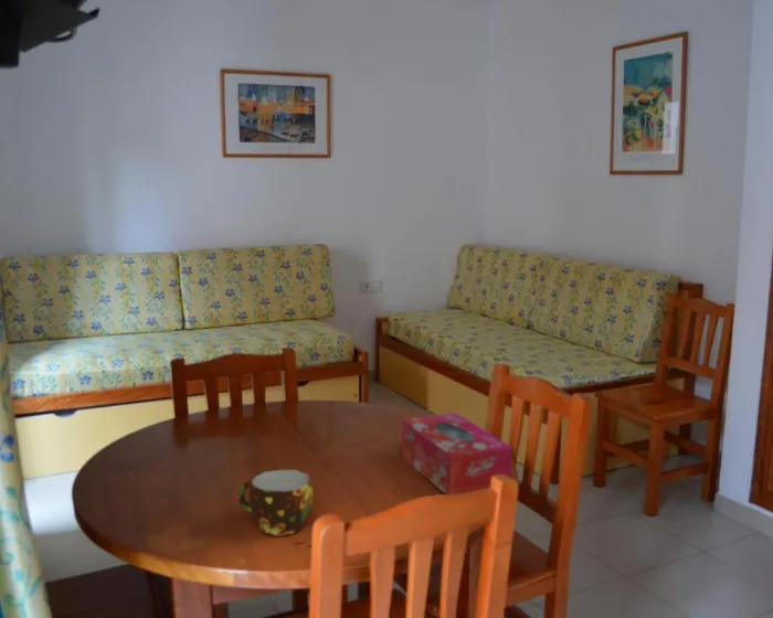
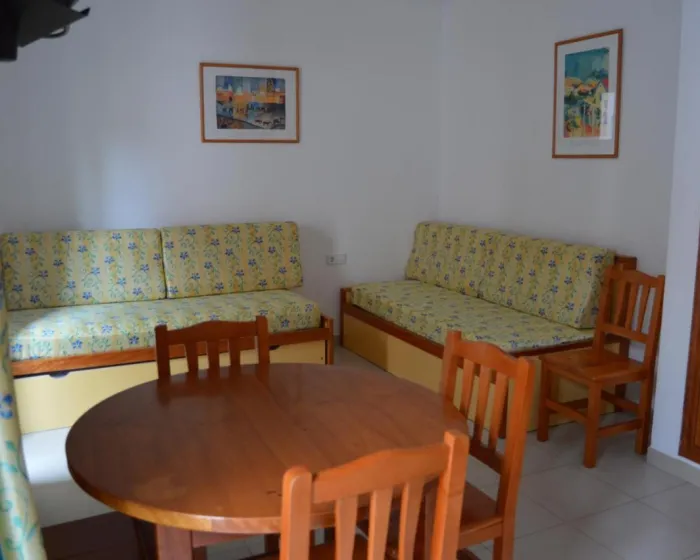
- cup (277, 503)
- tissue box (453, 451)
